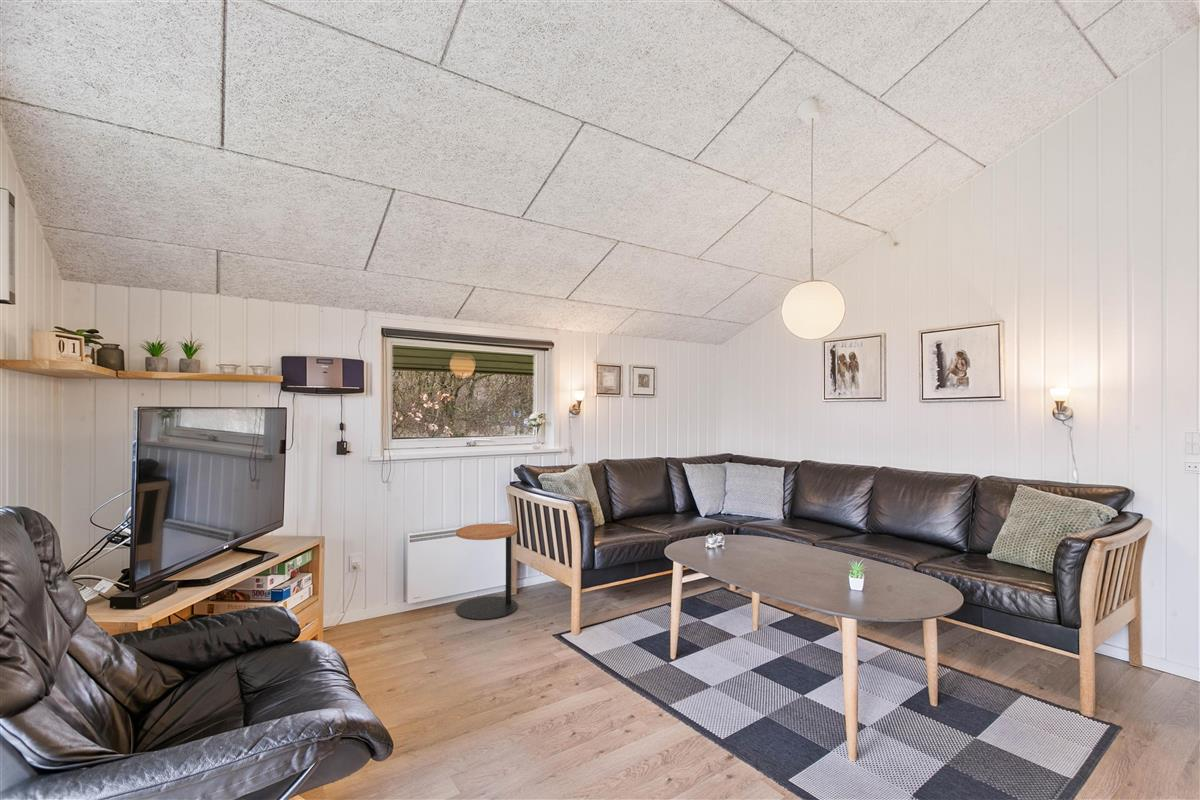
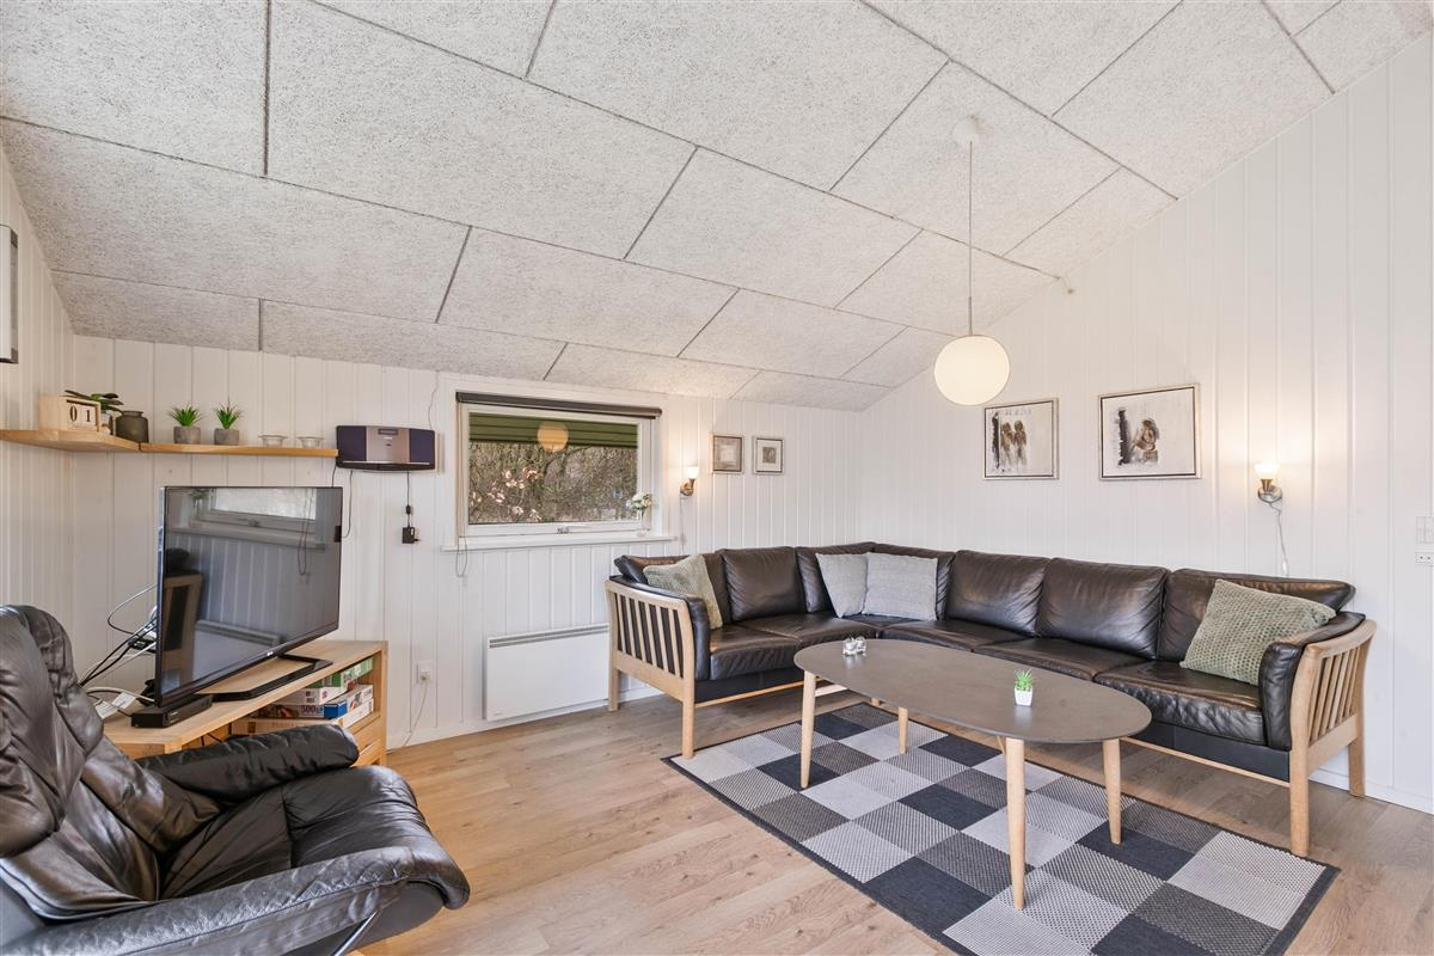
- side table (506, 569)
